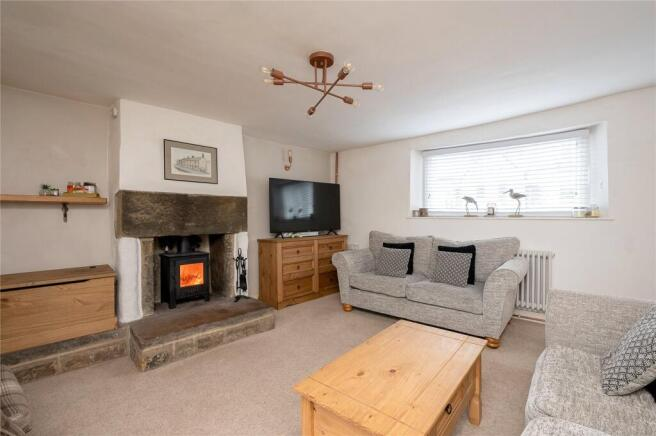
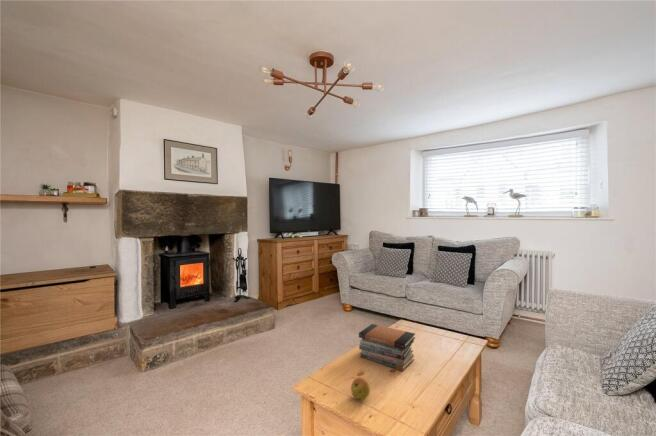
+ book stack (386, 345)
+ apple (360, 388)
